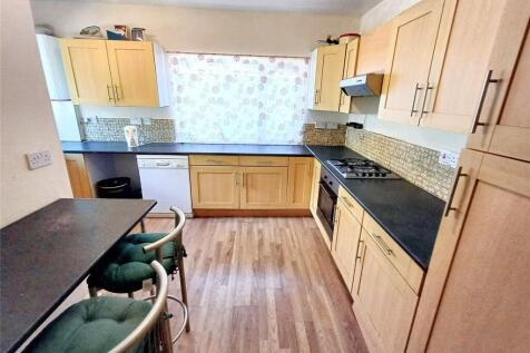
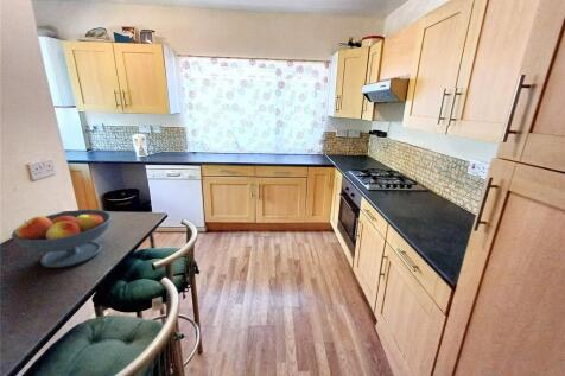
+ fruit bowl (68, 232)
